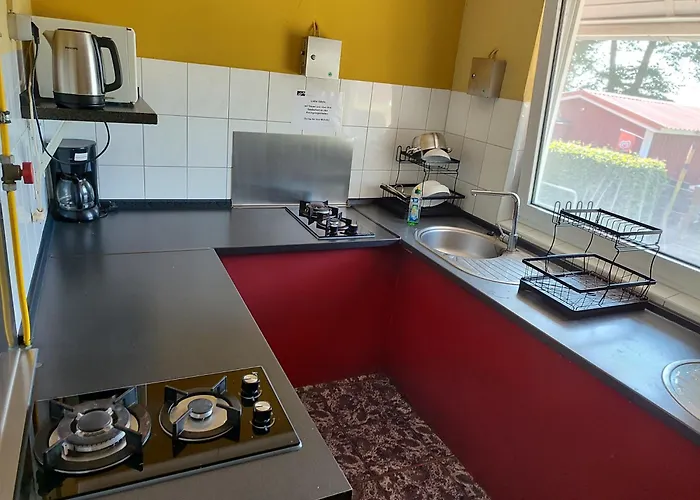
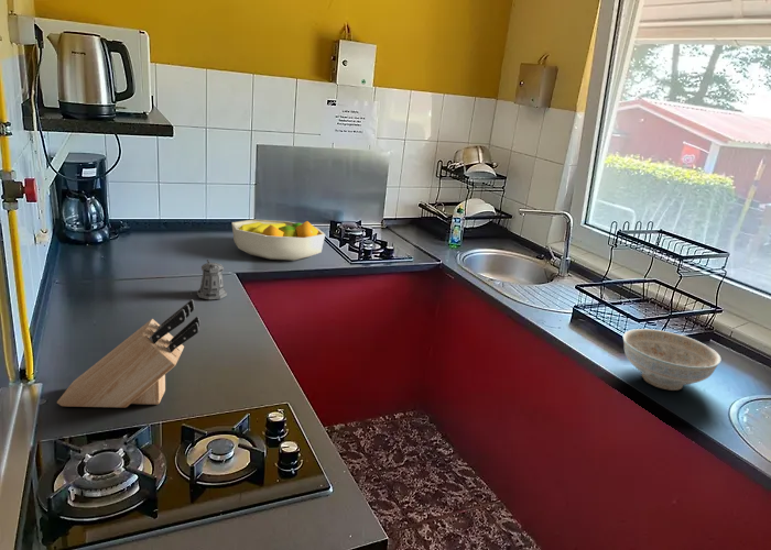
+ fruit bowl (278, 234)
+ pepper shaker (211, 277)
+ knife block (132, 350)
+ decorative bowl (665, 363)
